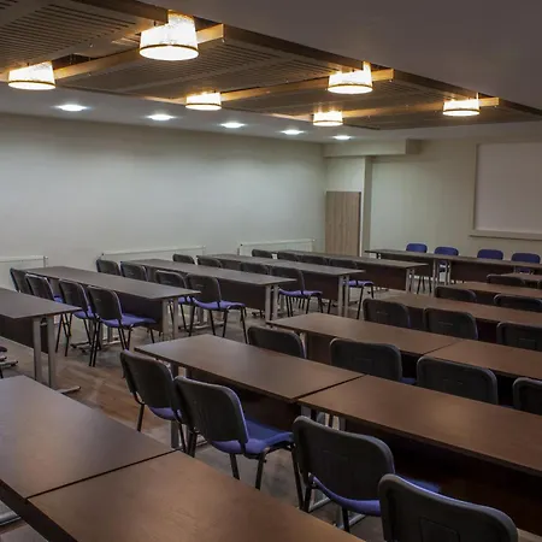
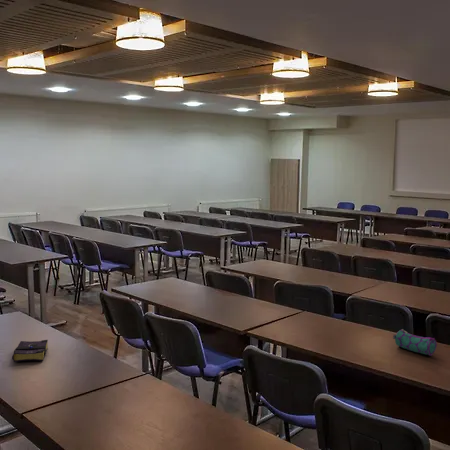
+ pencil case (415, 341)
+ book (30, 350)
